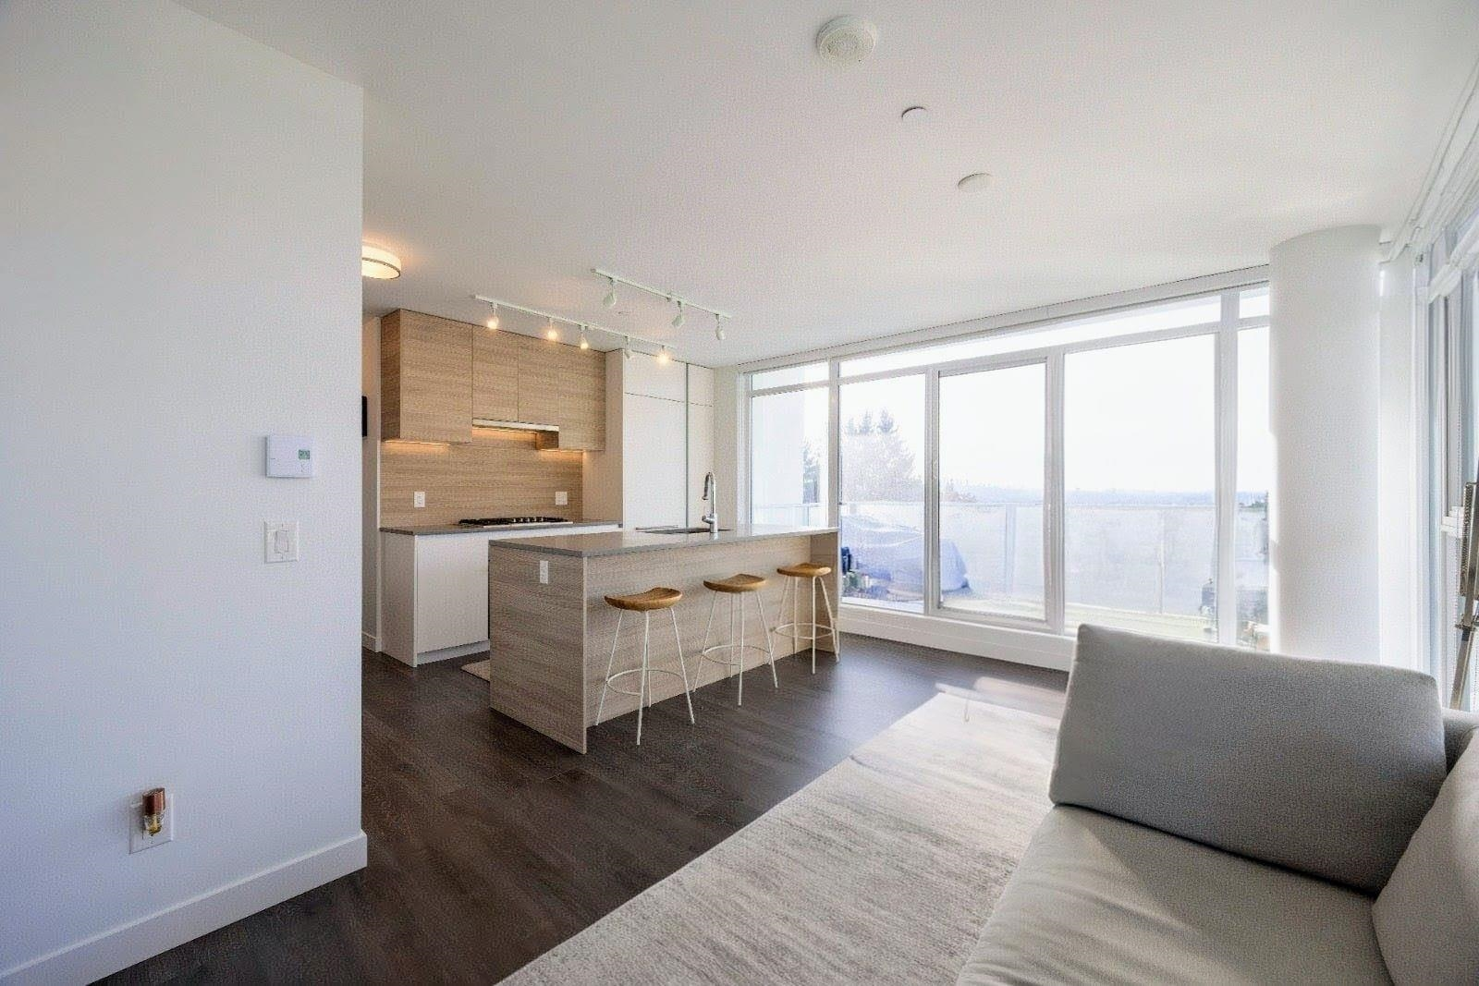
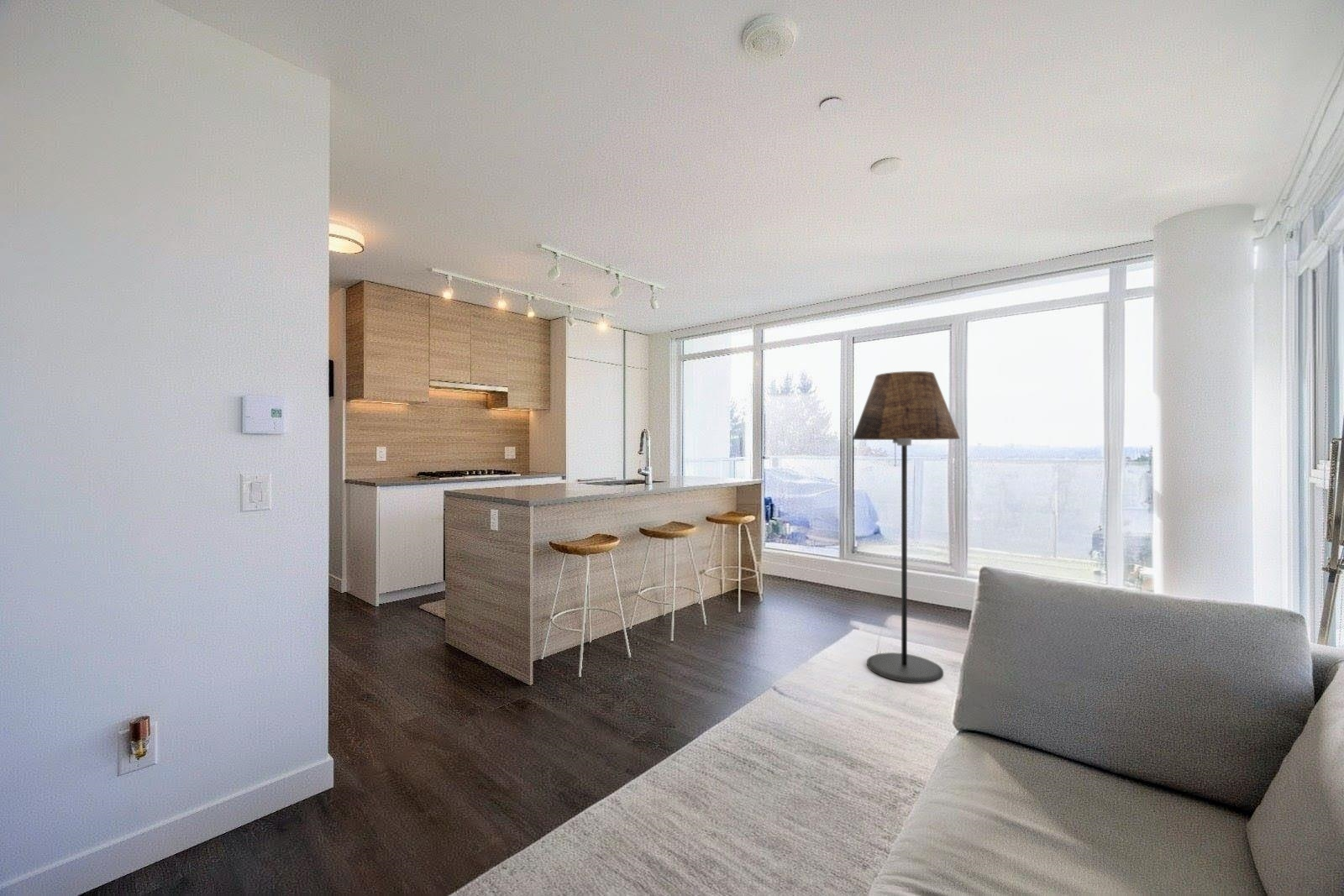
+ floor lamp (904, 521)
